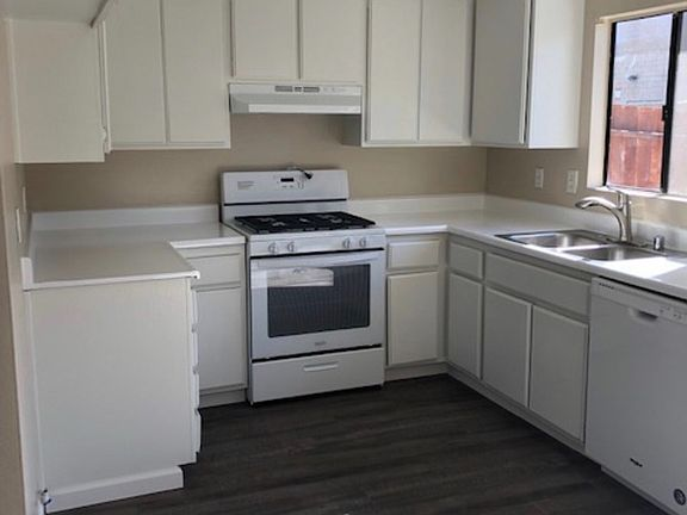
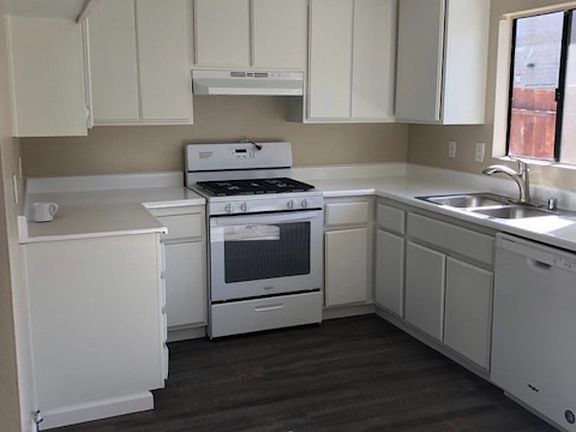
+ mug (46, 211)
